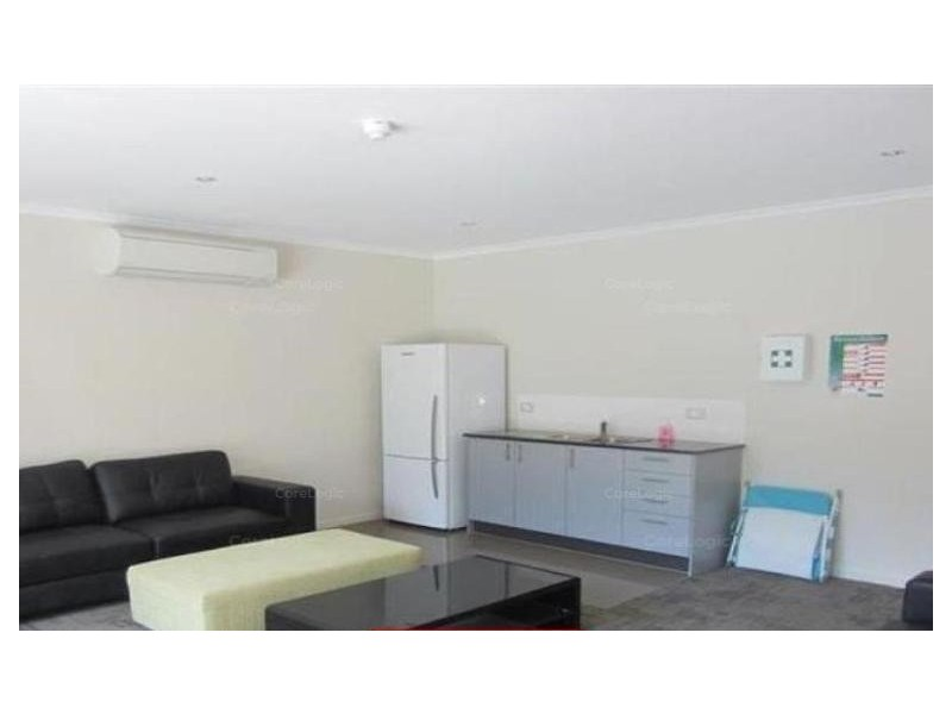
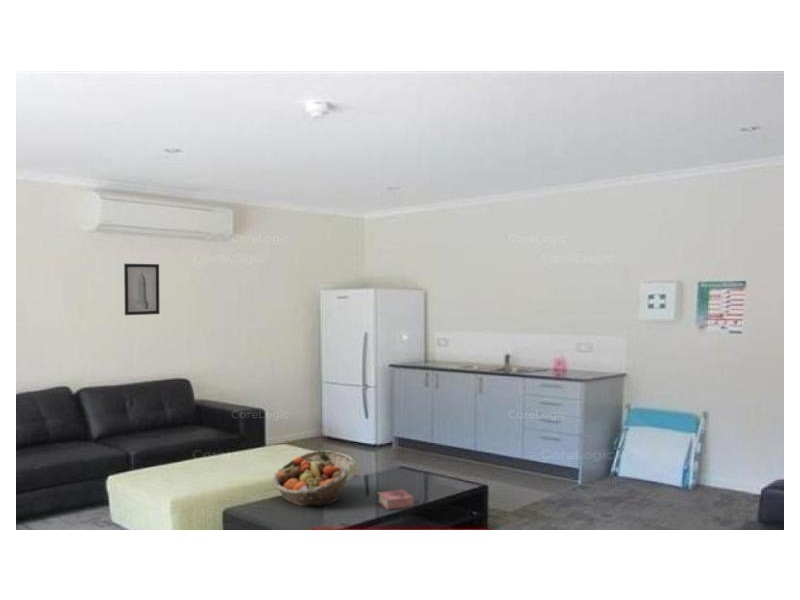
+ wall art (142, 289)
+ book (395, 499)
+ fruit basket (313, 477)
